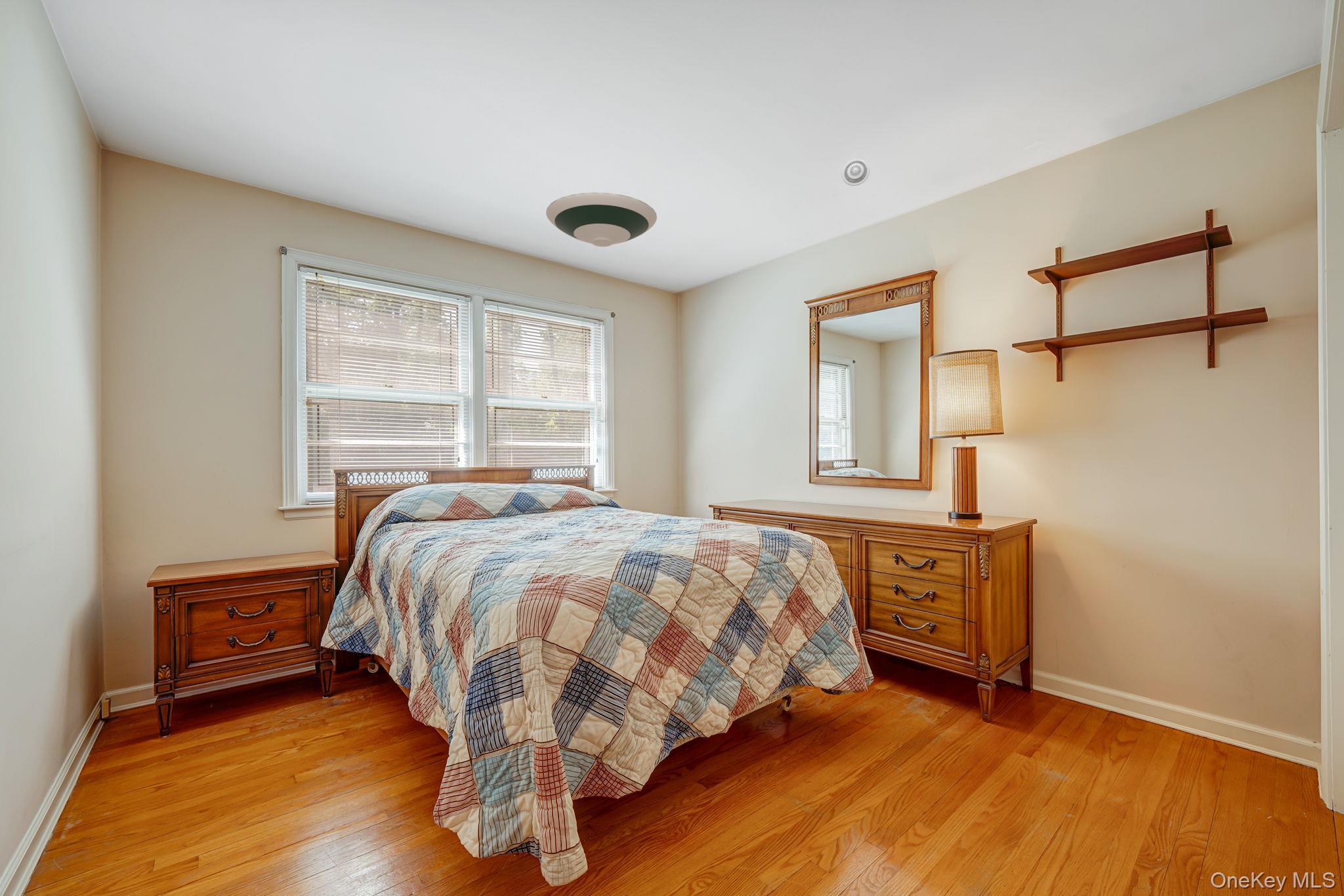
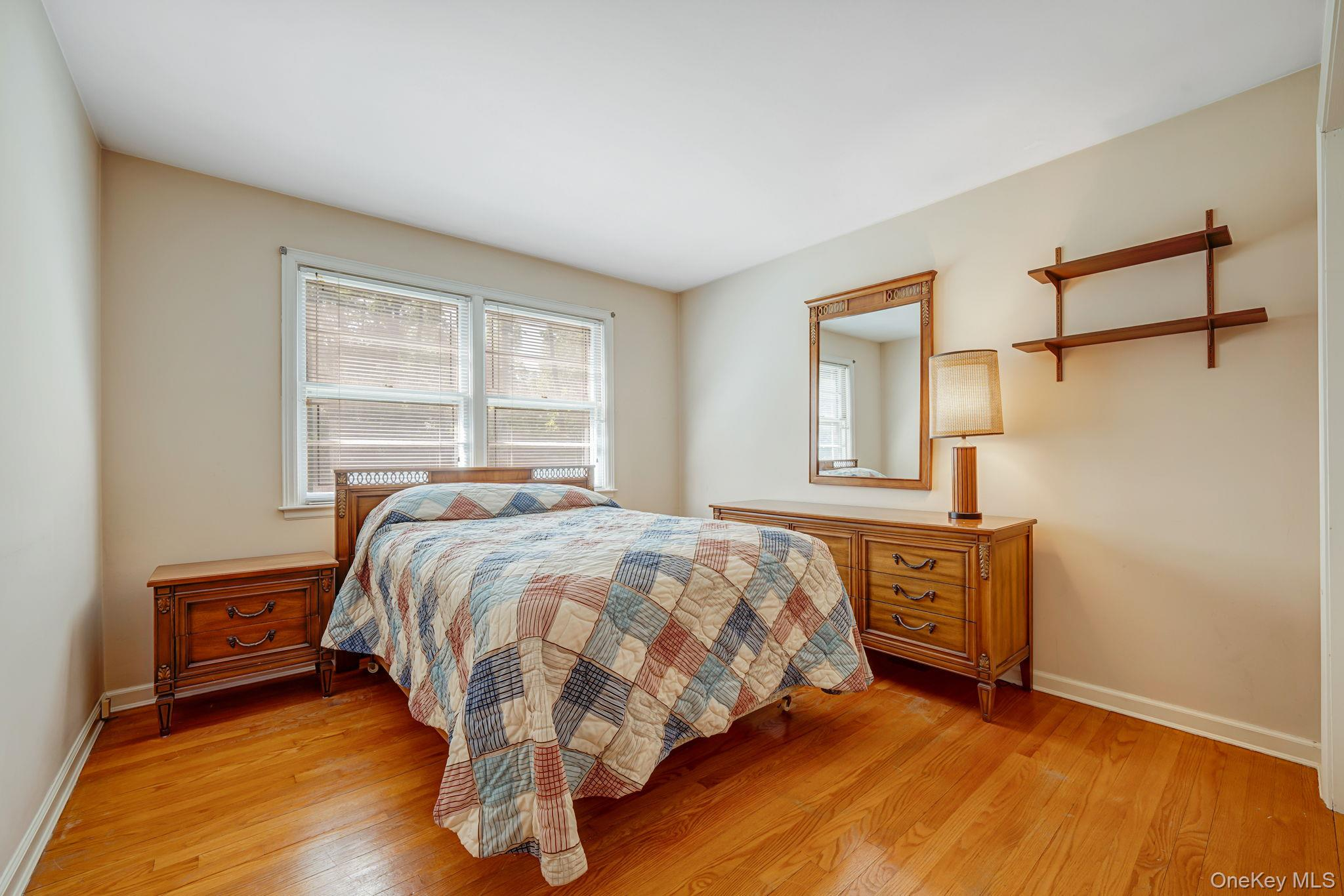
- smoke detector (855, 171)
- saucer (602, 230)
